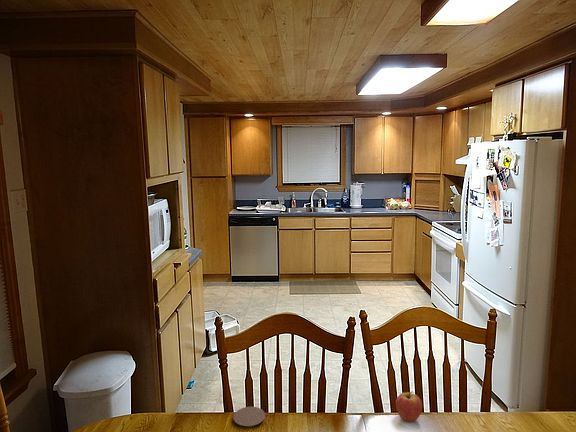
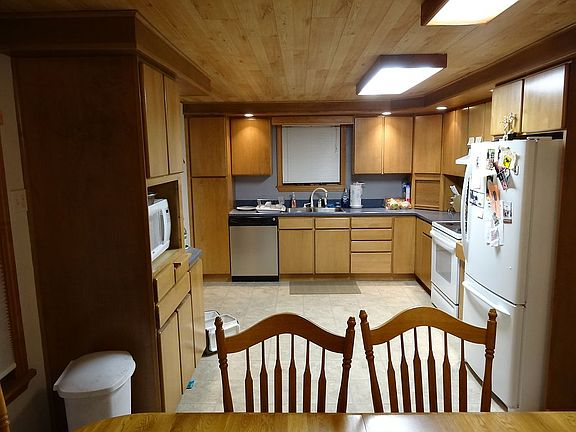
- fruit (408, 405)
- coaster (249, 417)
